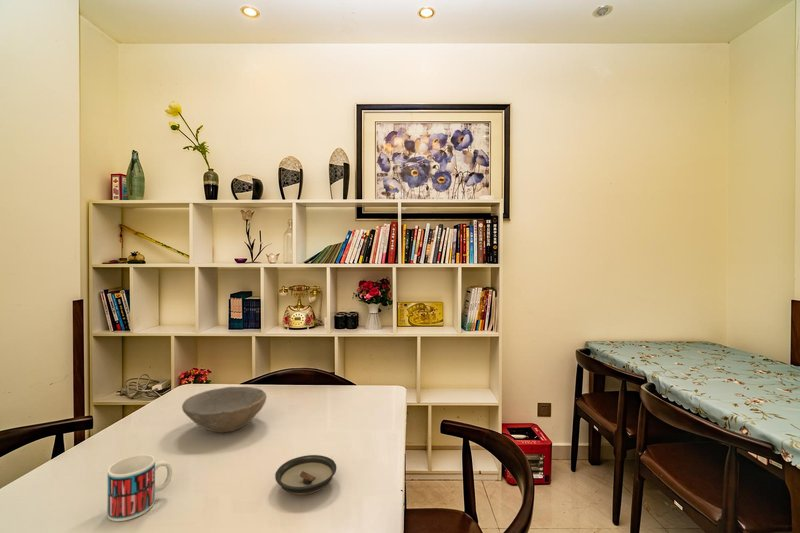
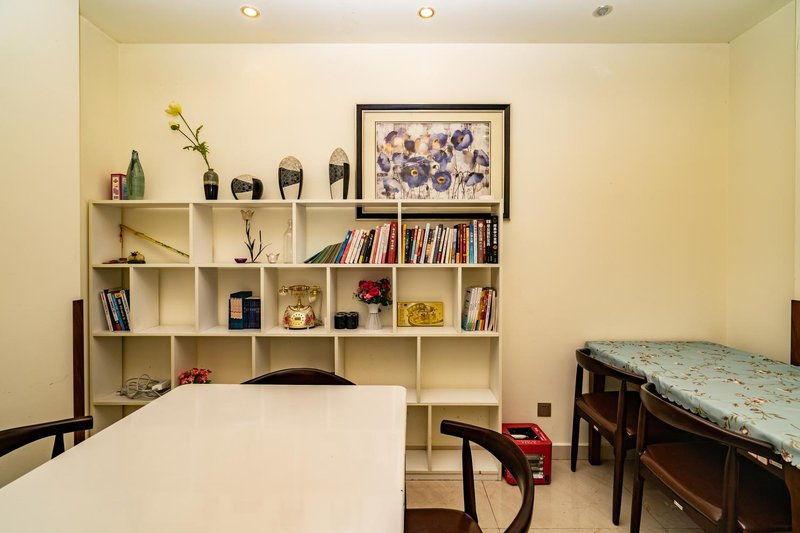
- bowl (226, 412)
- mug (139, 482)
- saucer (306, 477)
